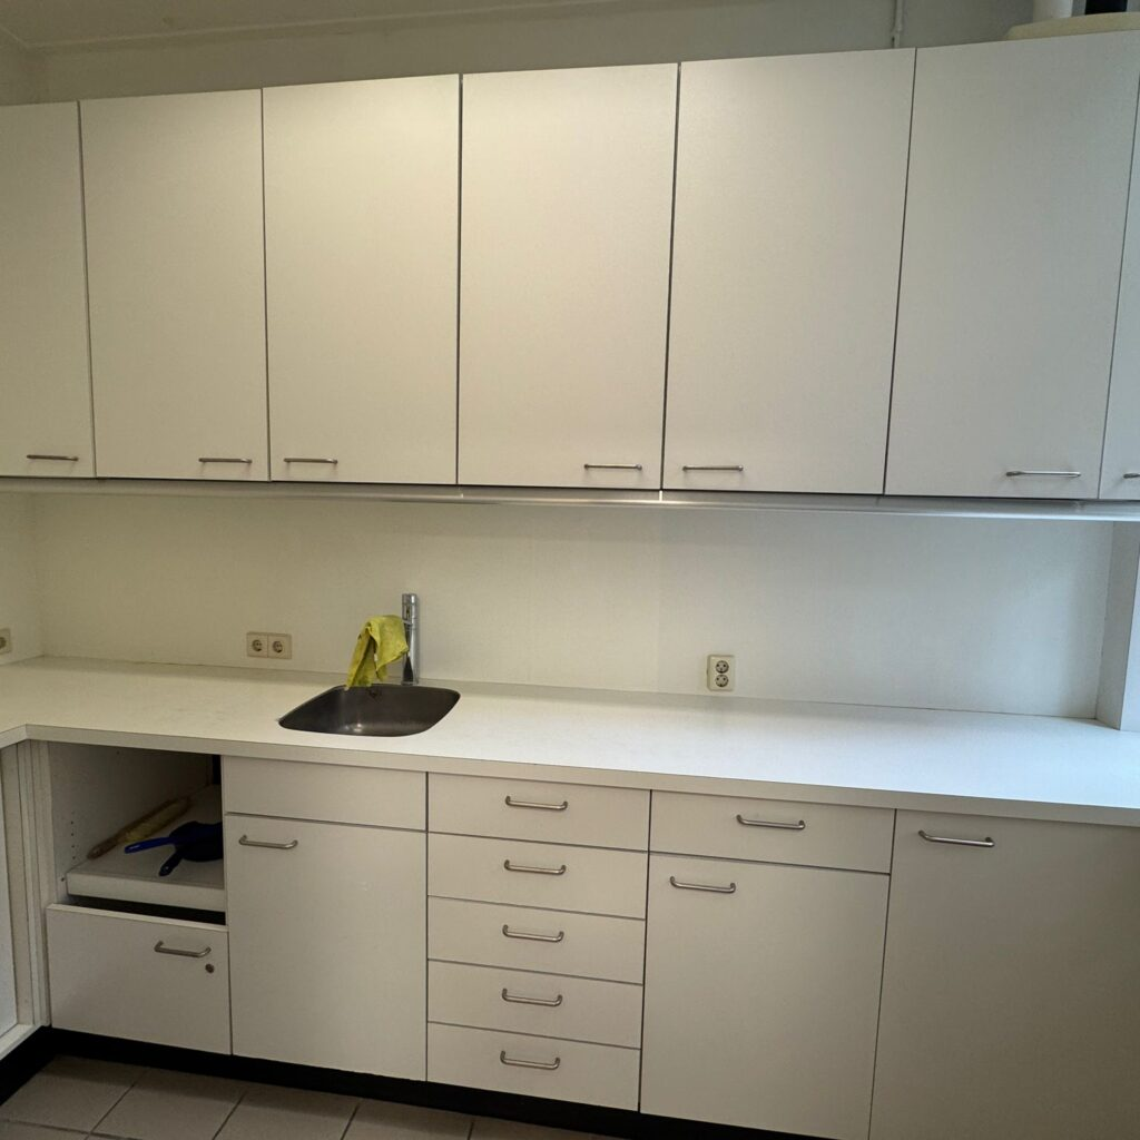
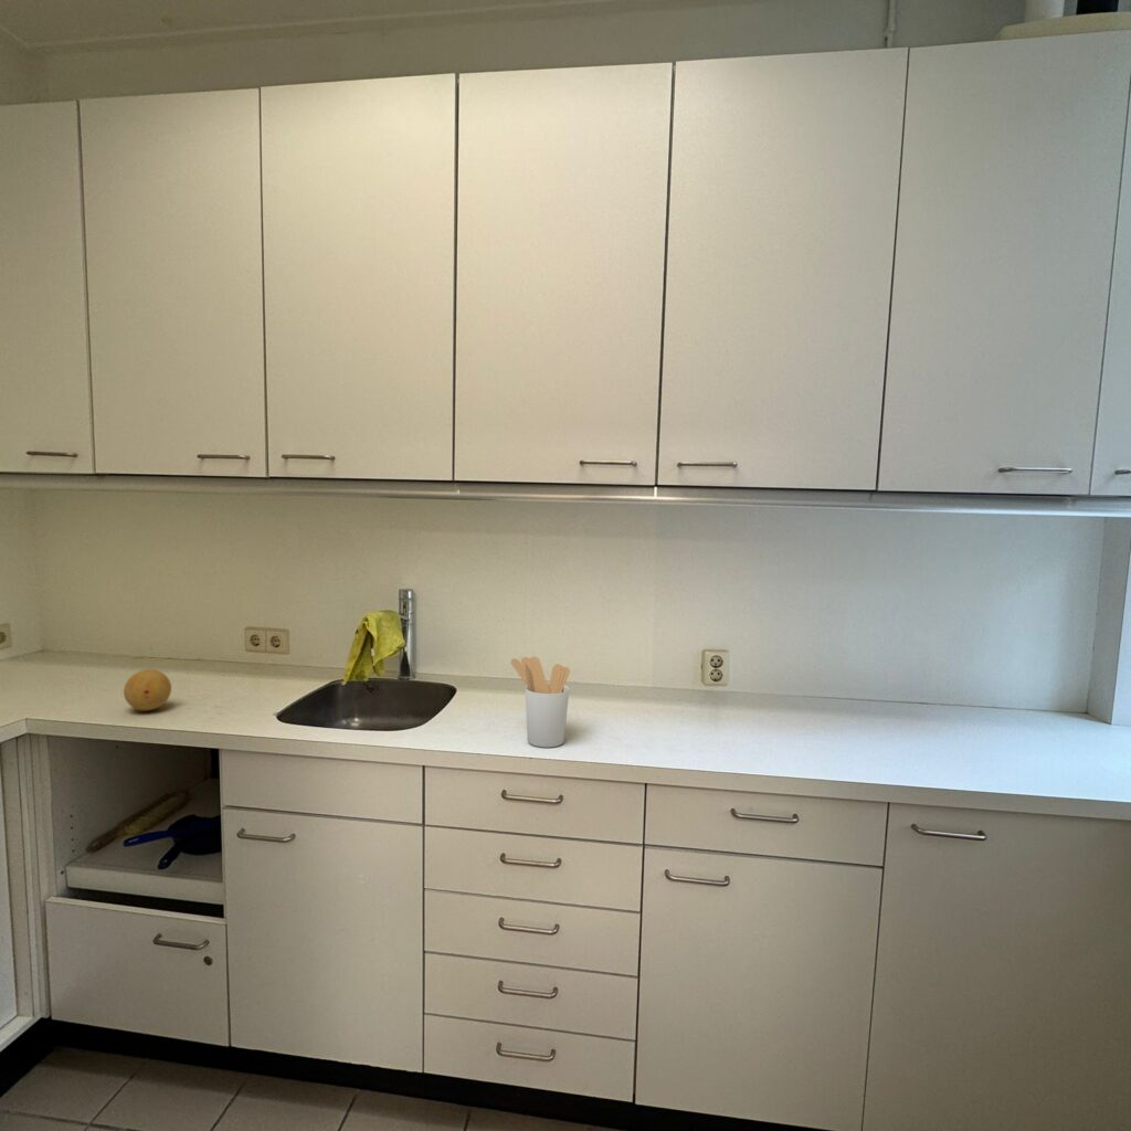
+ fruit (147, 689)
+ utensil holder (539, 698)
